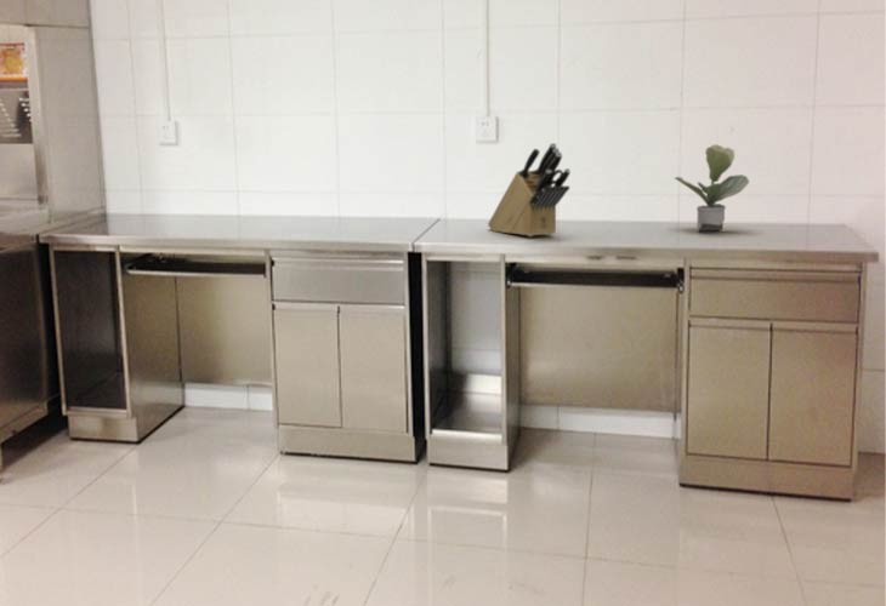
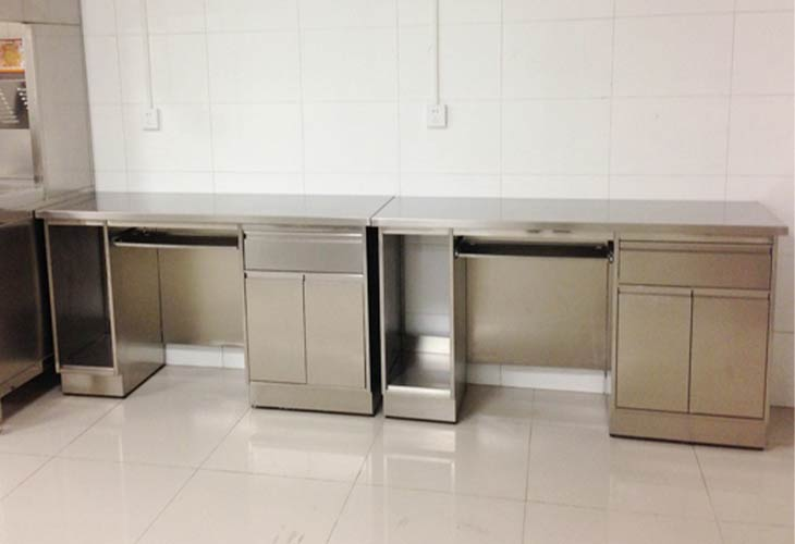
- knife block (528, 189)
- potted plant (710, 188)
